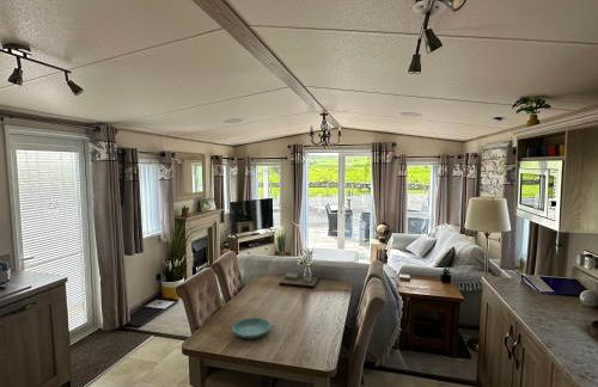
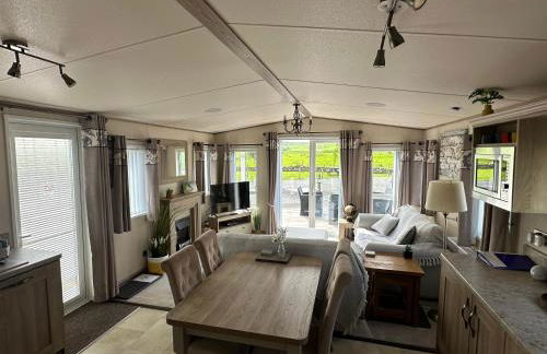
- saucer (251, 328)
